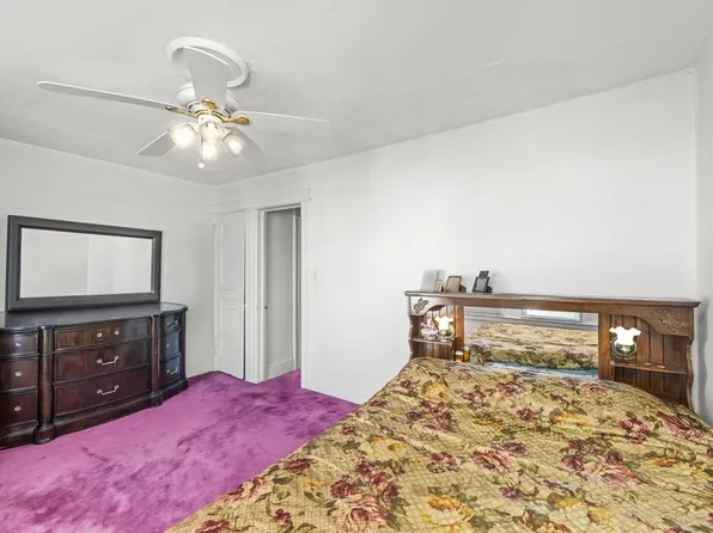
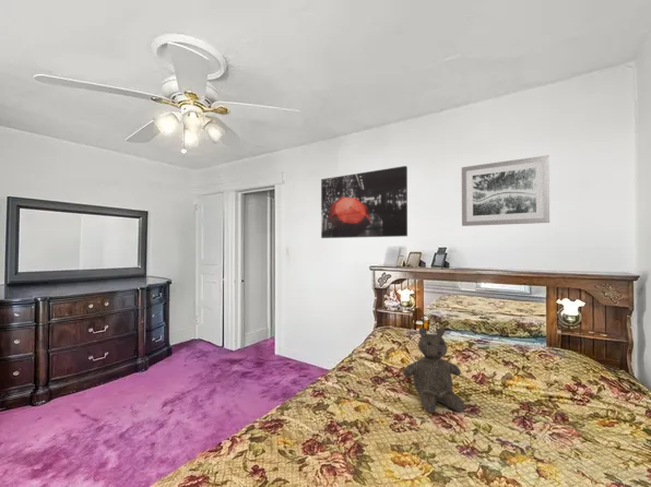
+ wall art (502, 192)
+ wall art (360, 205)
+ teddy bear (436, 366)
